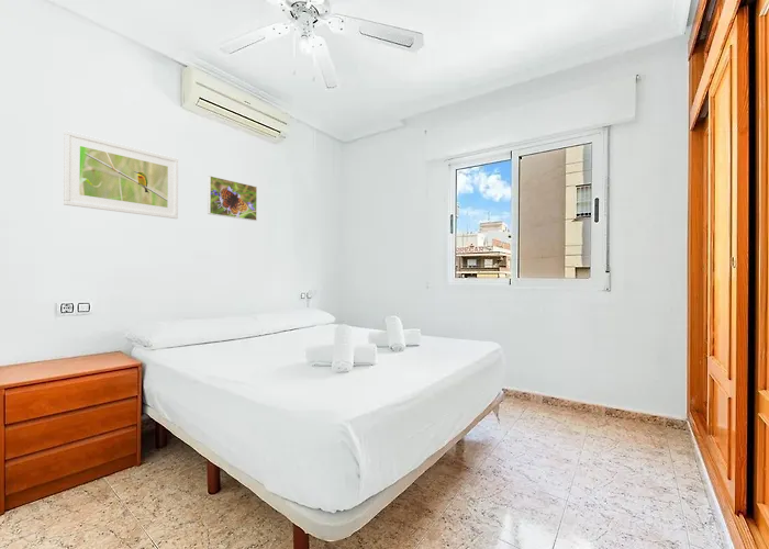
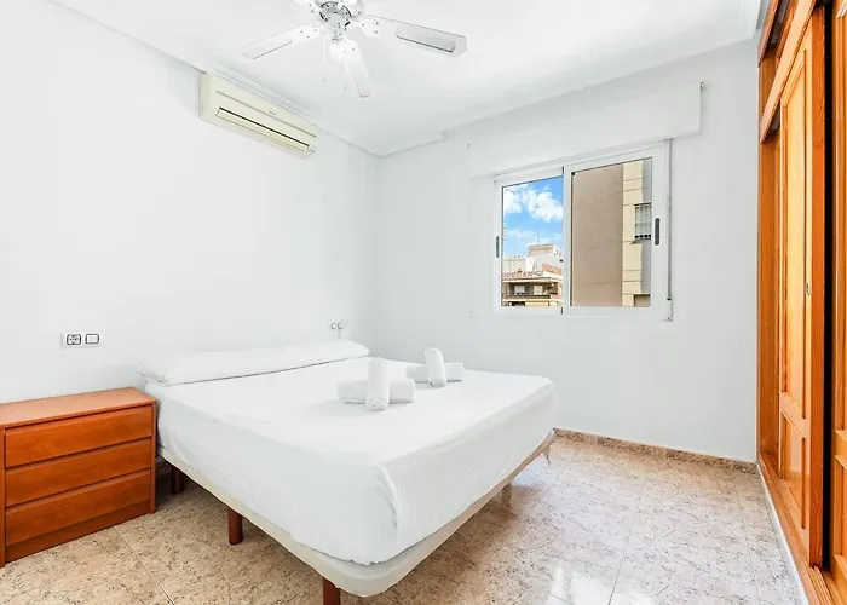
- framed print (126, 179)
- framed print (233, 199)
